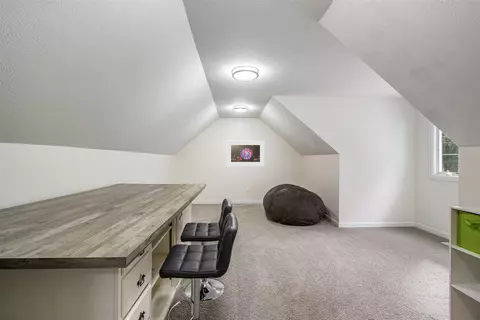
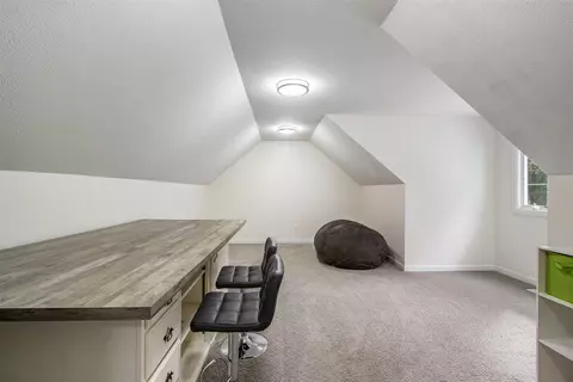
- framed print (245, 153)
